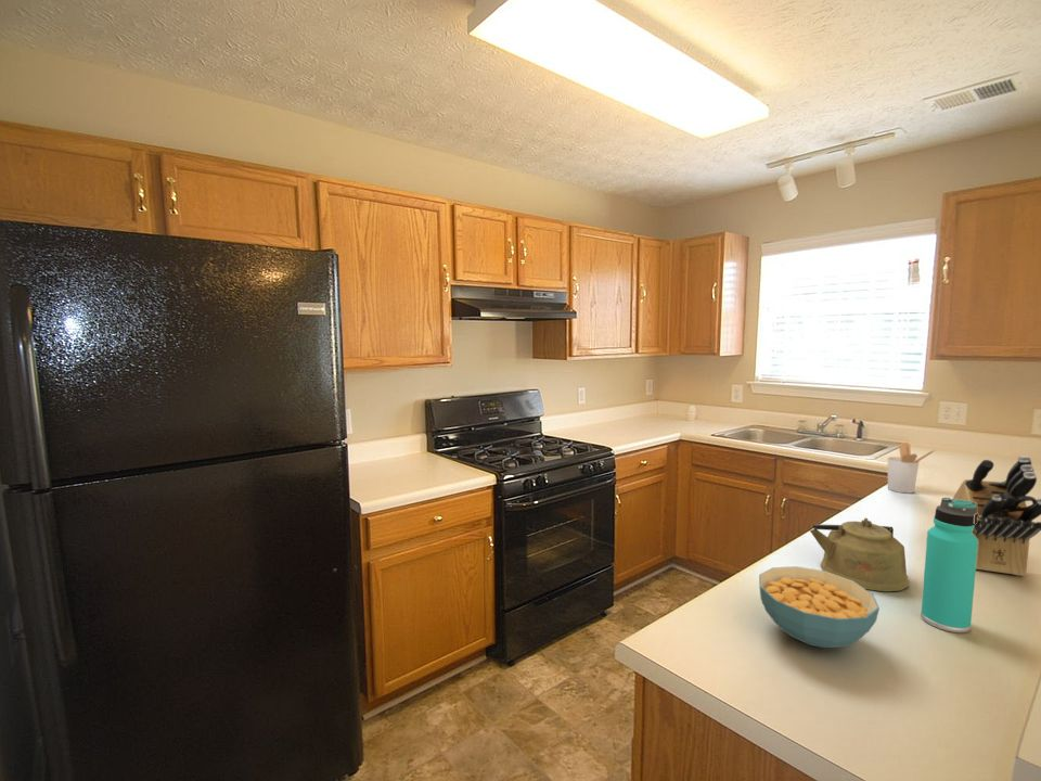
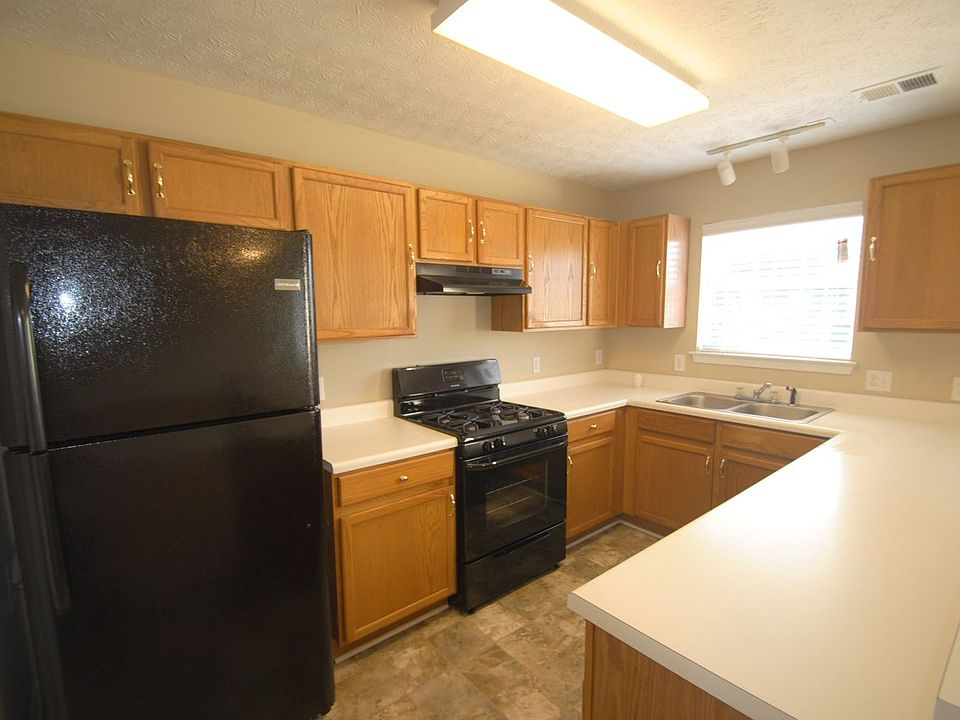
- utensil holder (911, 468)
- thermos bottle (950, 562)
- kettle (856, 545)
- cereal bowl (813, 614)
- knife block (988, 503)
